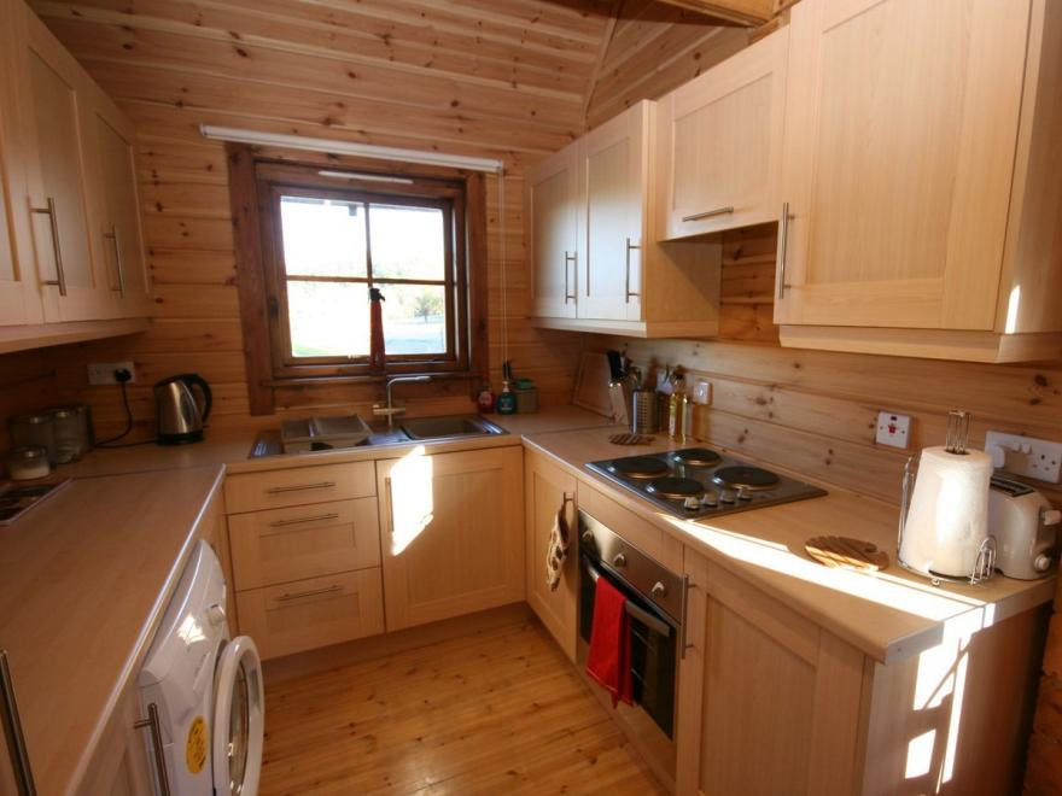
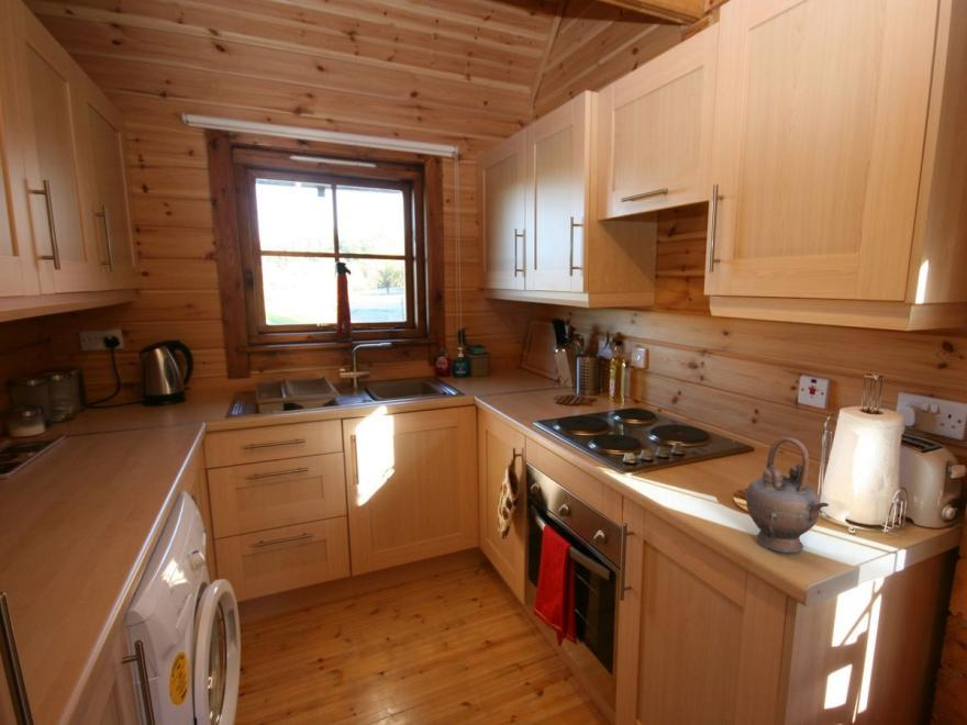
+ teapot (789, 494)
